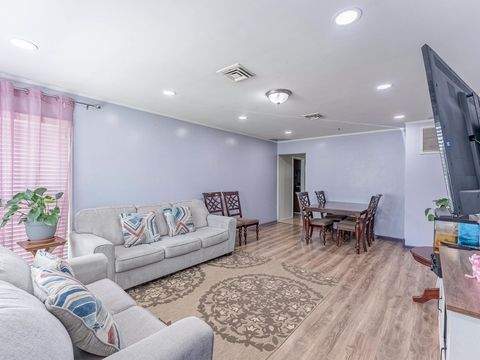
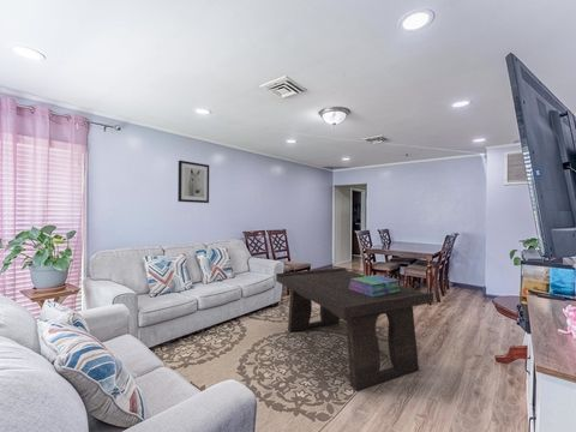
+ stack of books (373, 284)
+ wall art (193, 182)
+ coffee table (343, 314)
